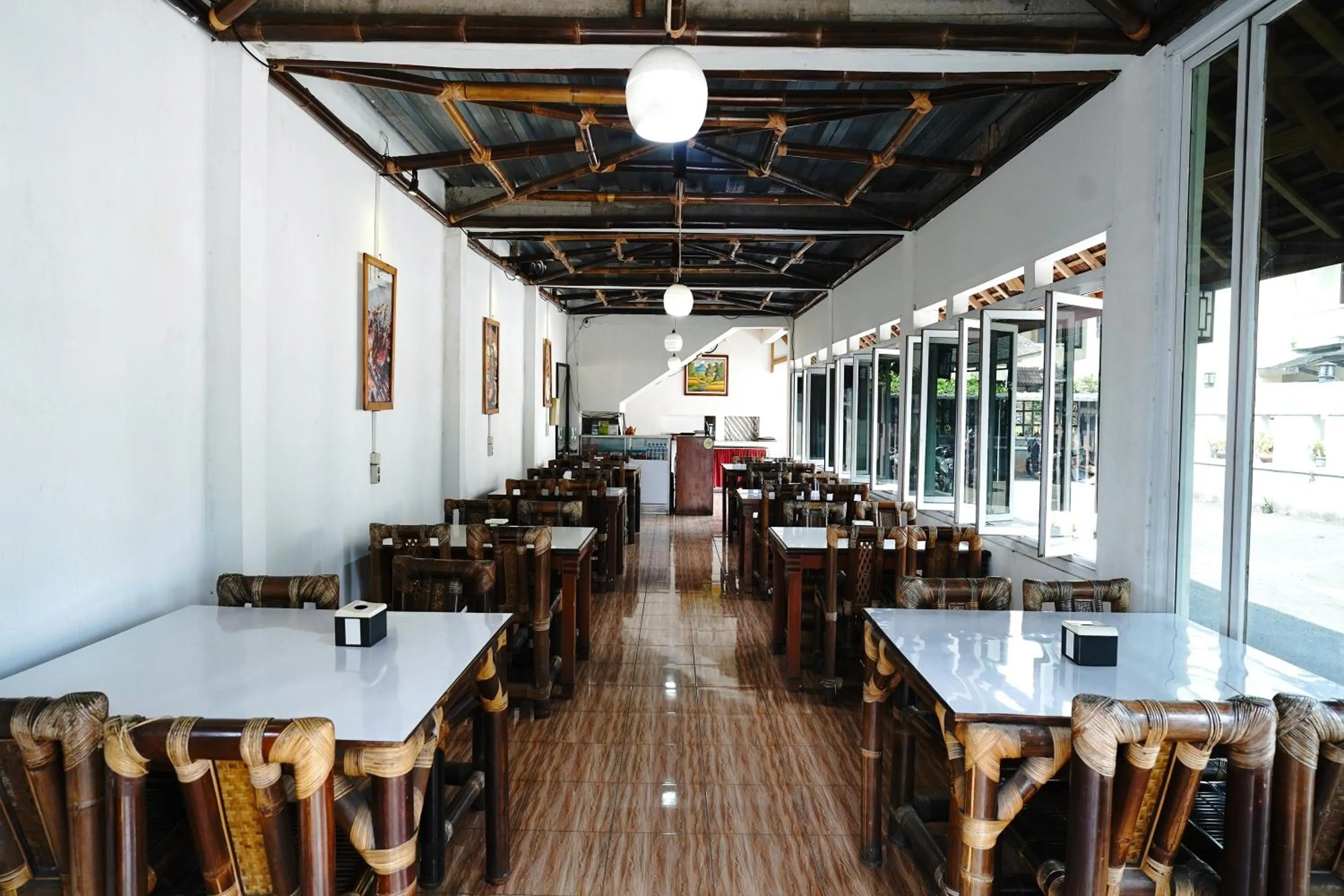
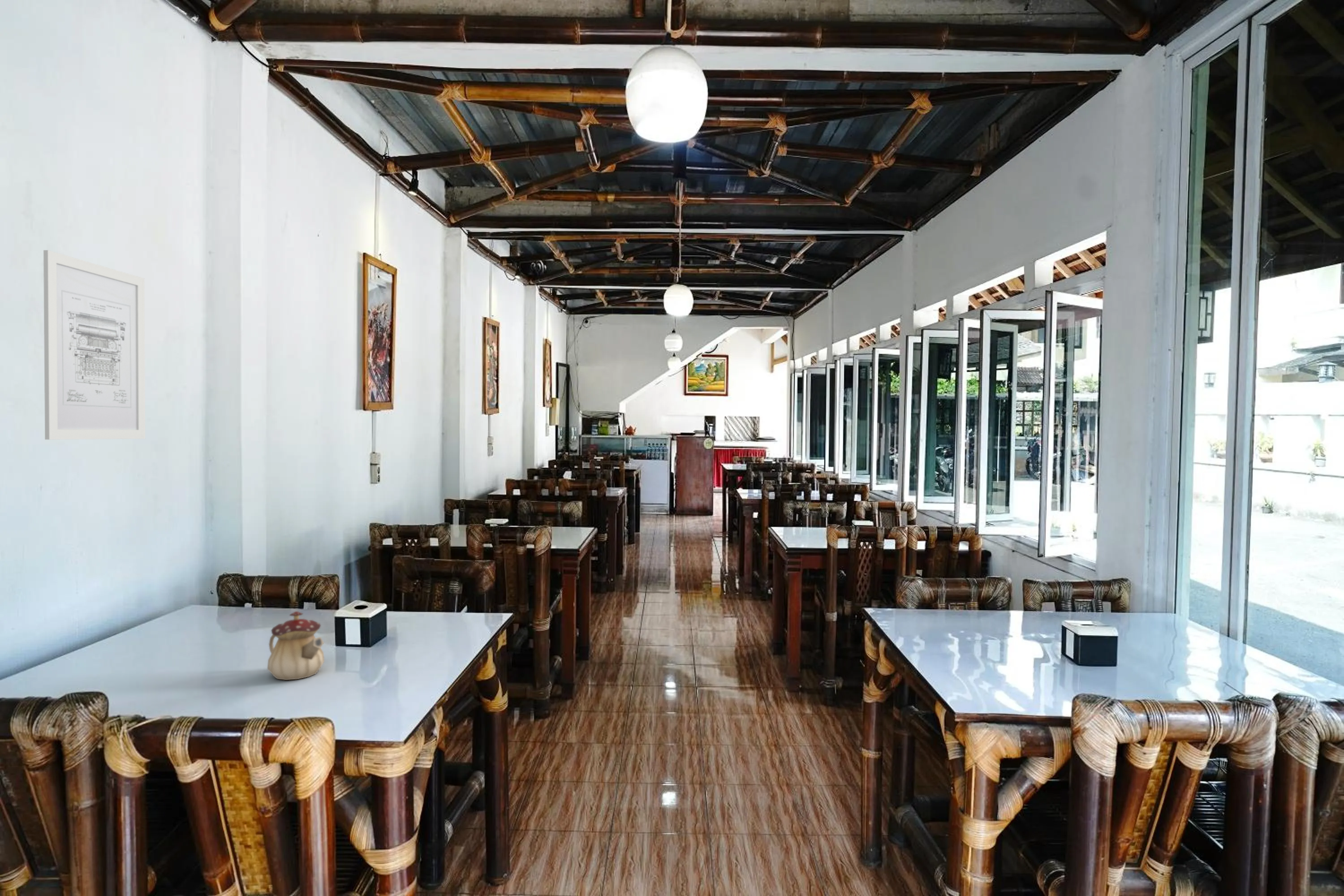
+ wall art (99, 352)
+ teapot (294, 642)
